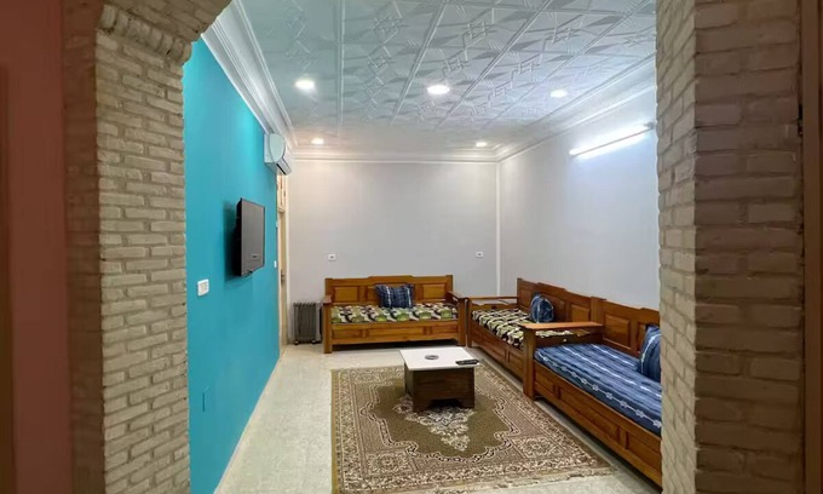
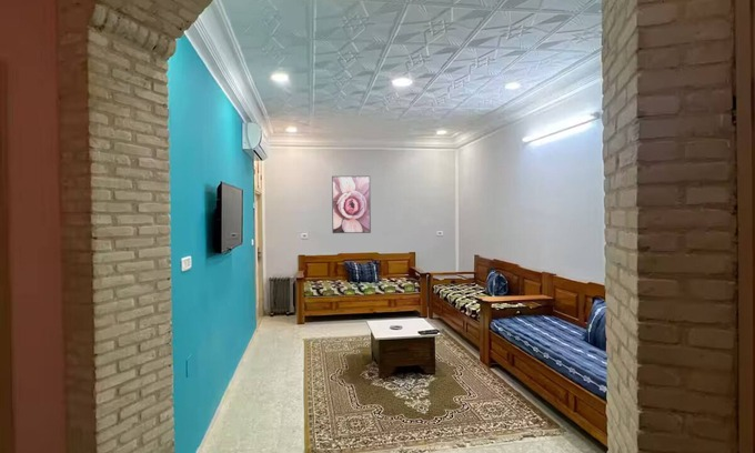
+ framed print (351, 204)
